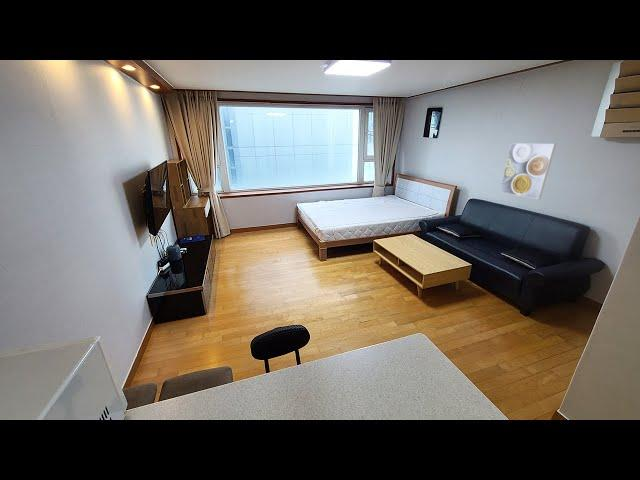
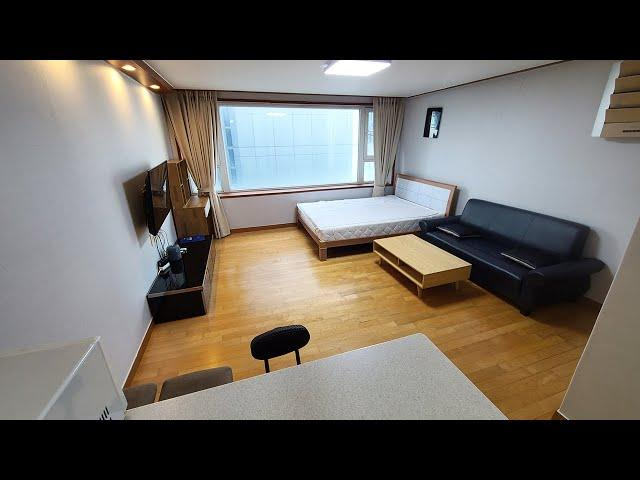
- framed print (525, 170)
